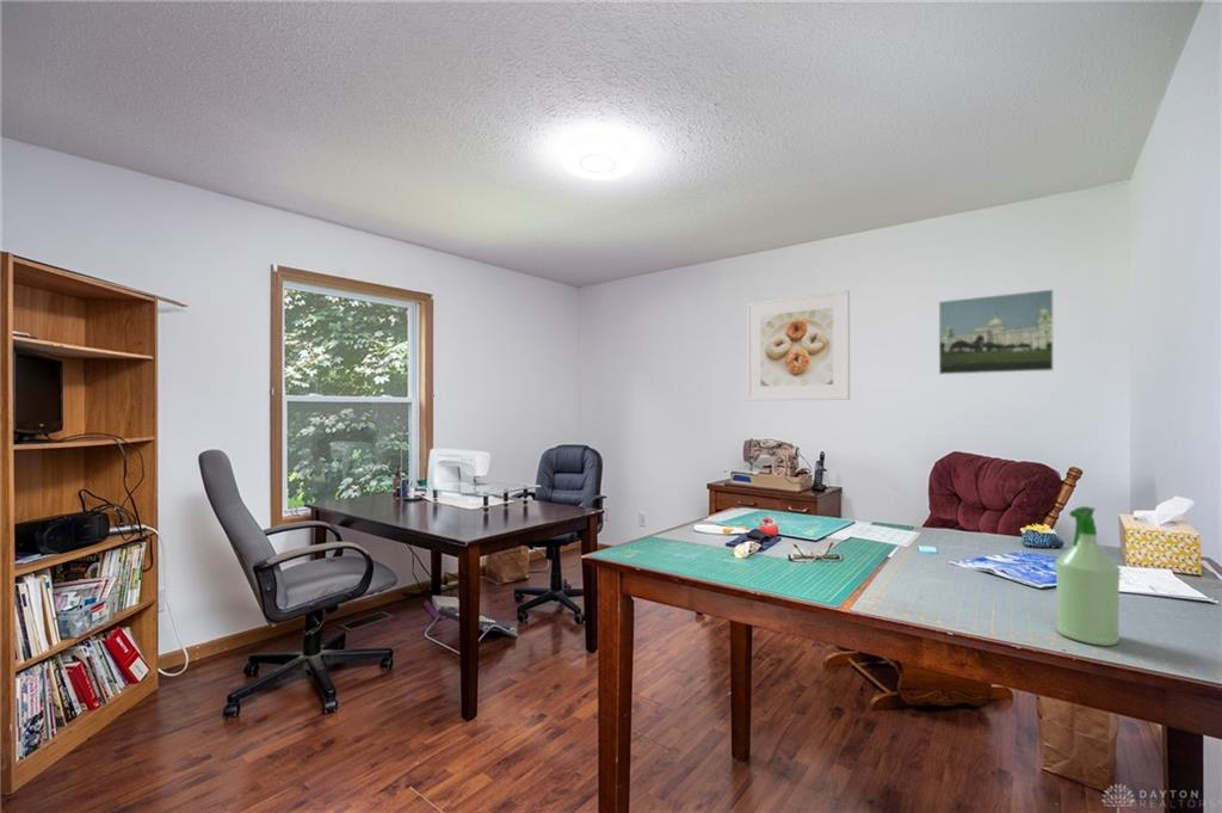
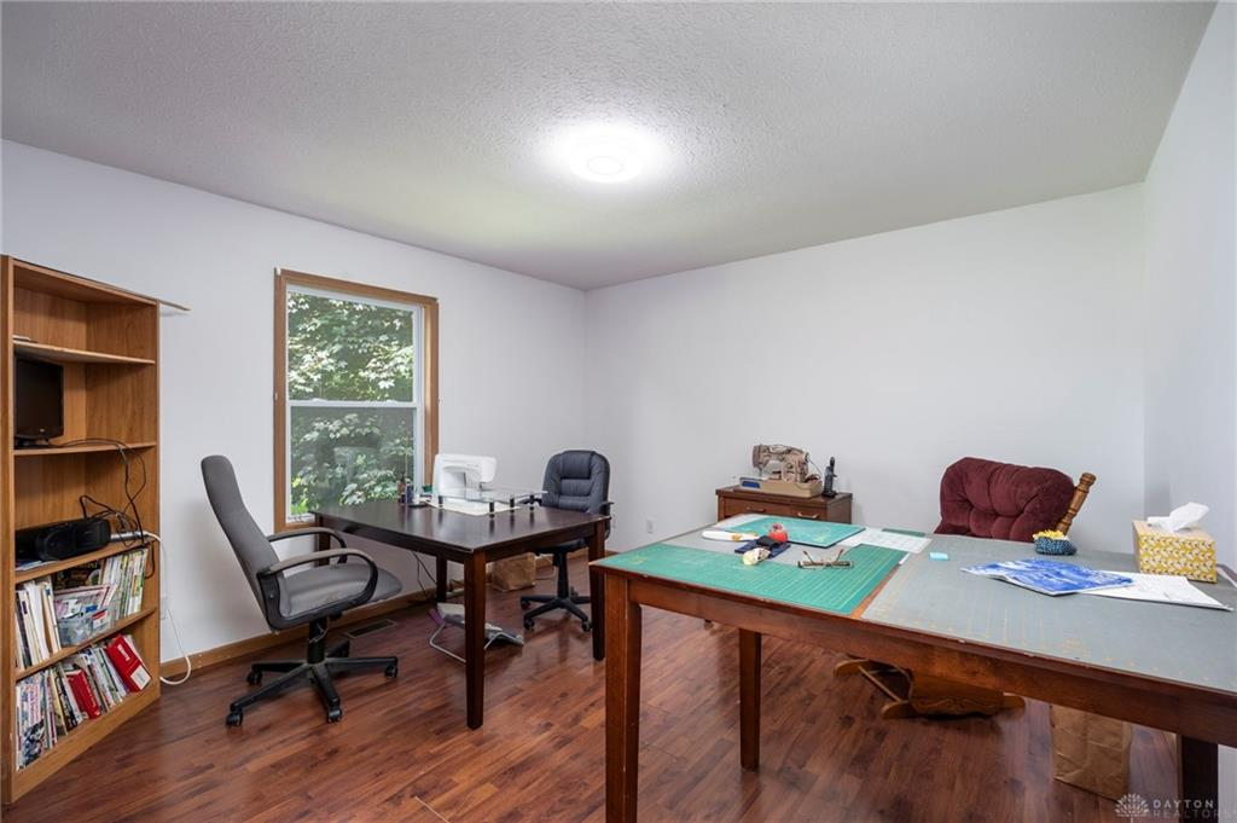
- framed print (795, 349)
- spray bottle (1086, 571)
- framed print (993, 334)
